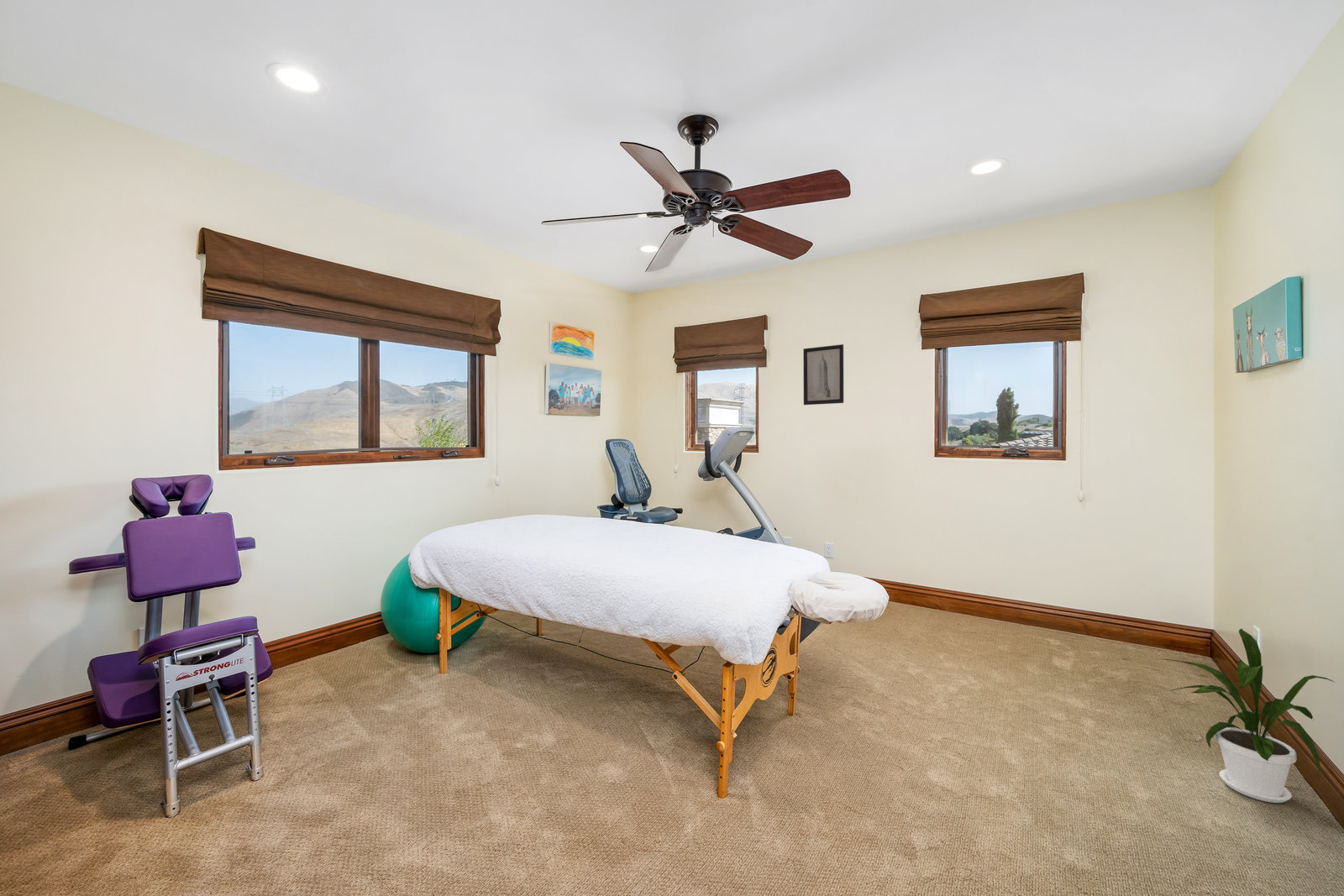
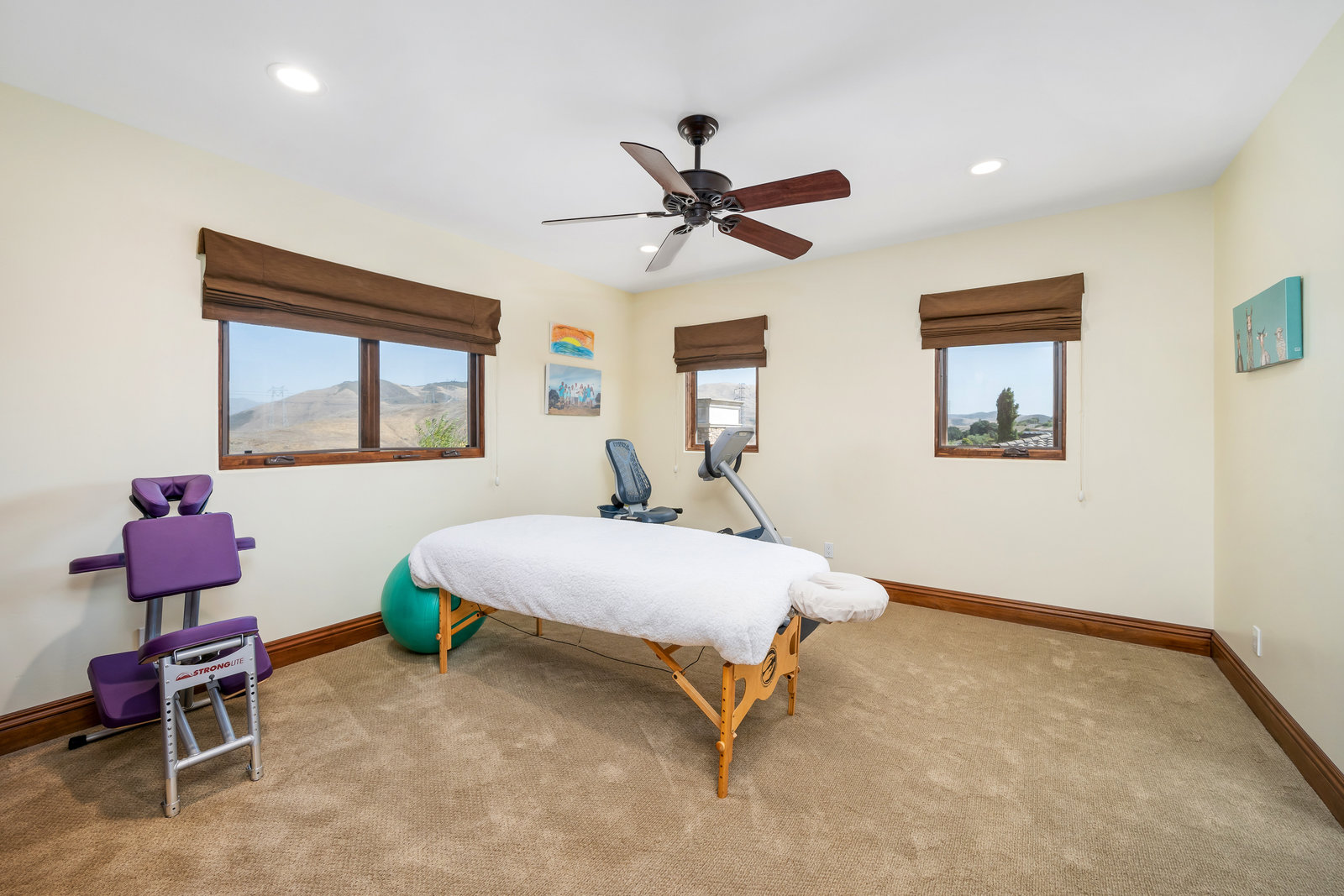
- wall art (822, 375)
- house plant (1249, 713)
